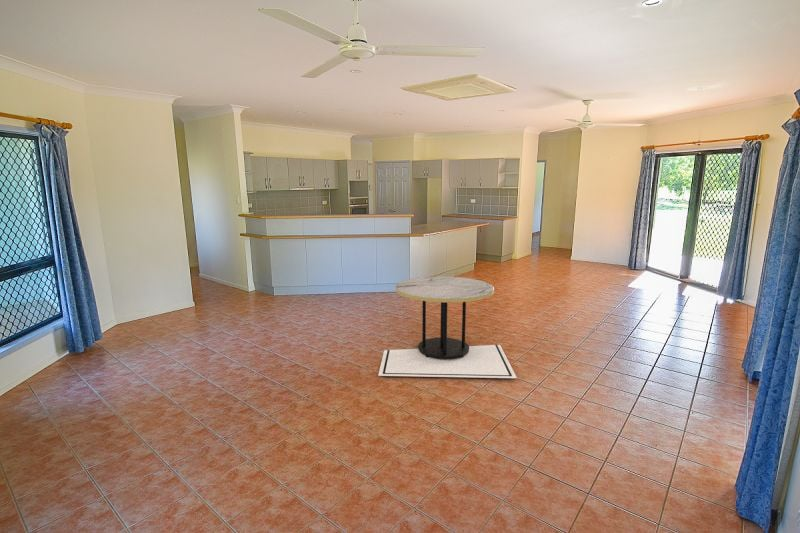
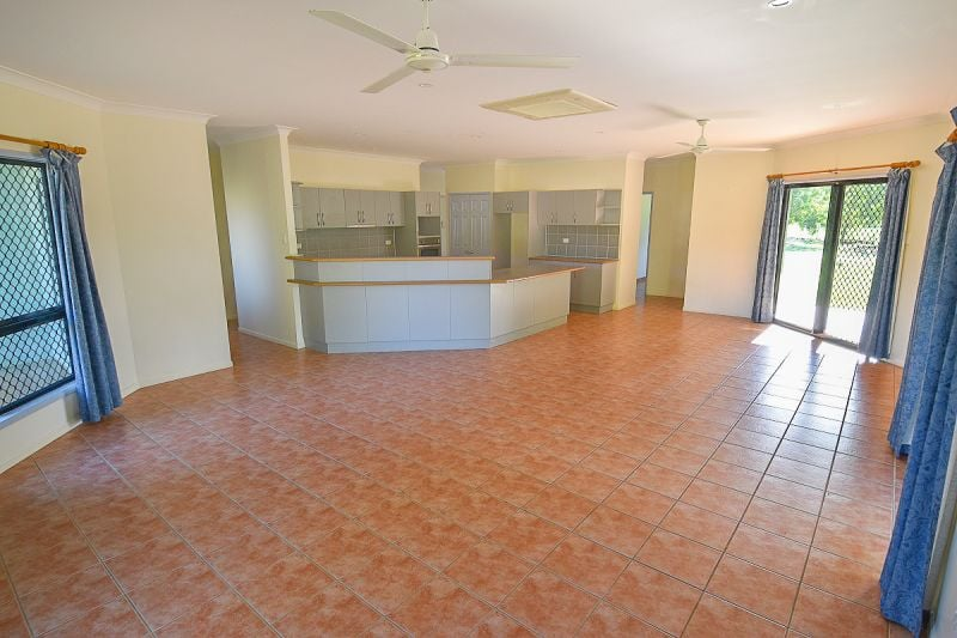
- dining table (443, 318)
